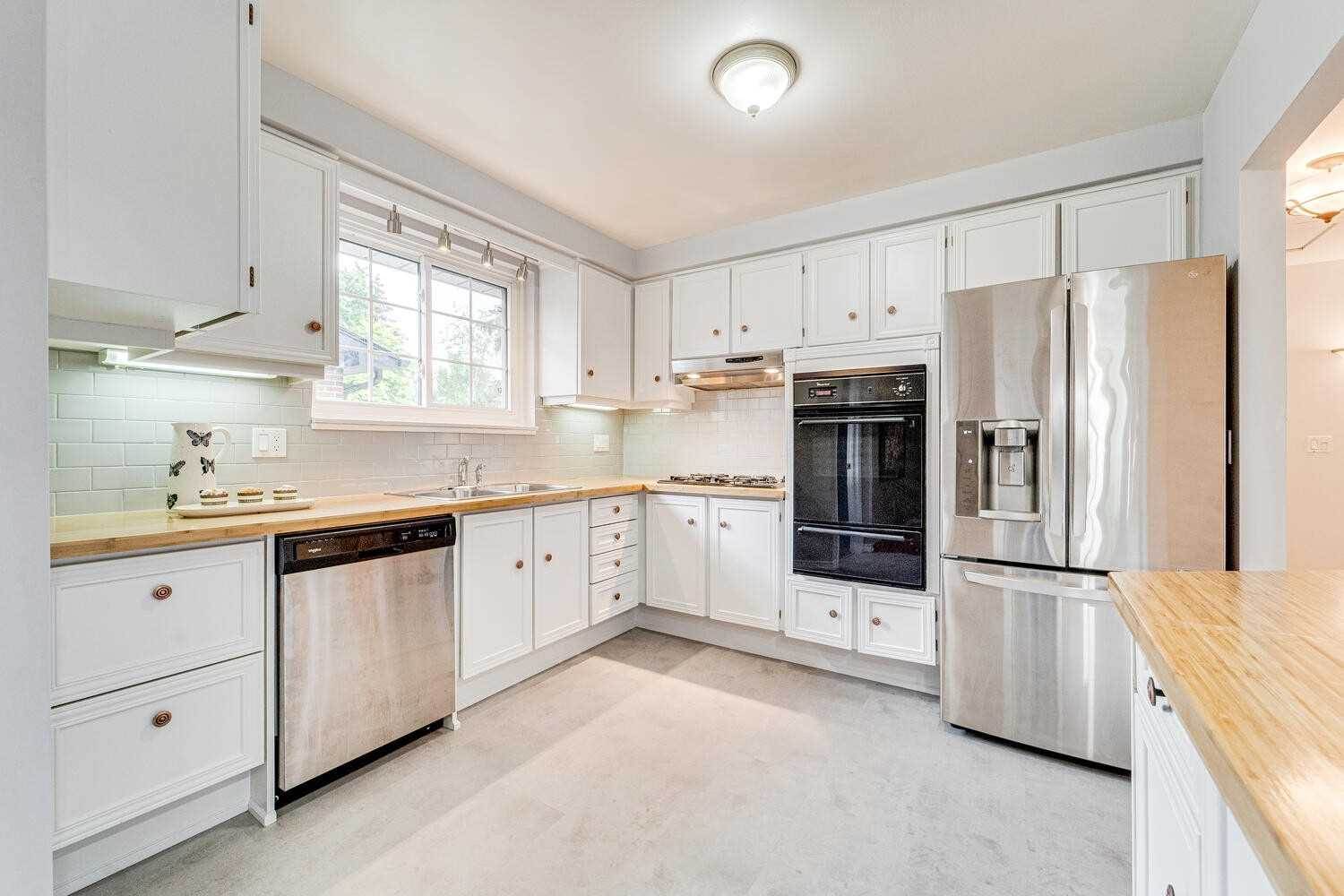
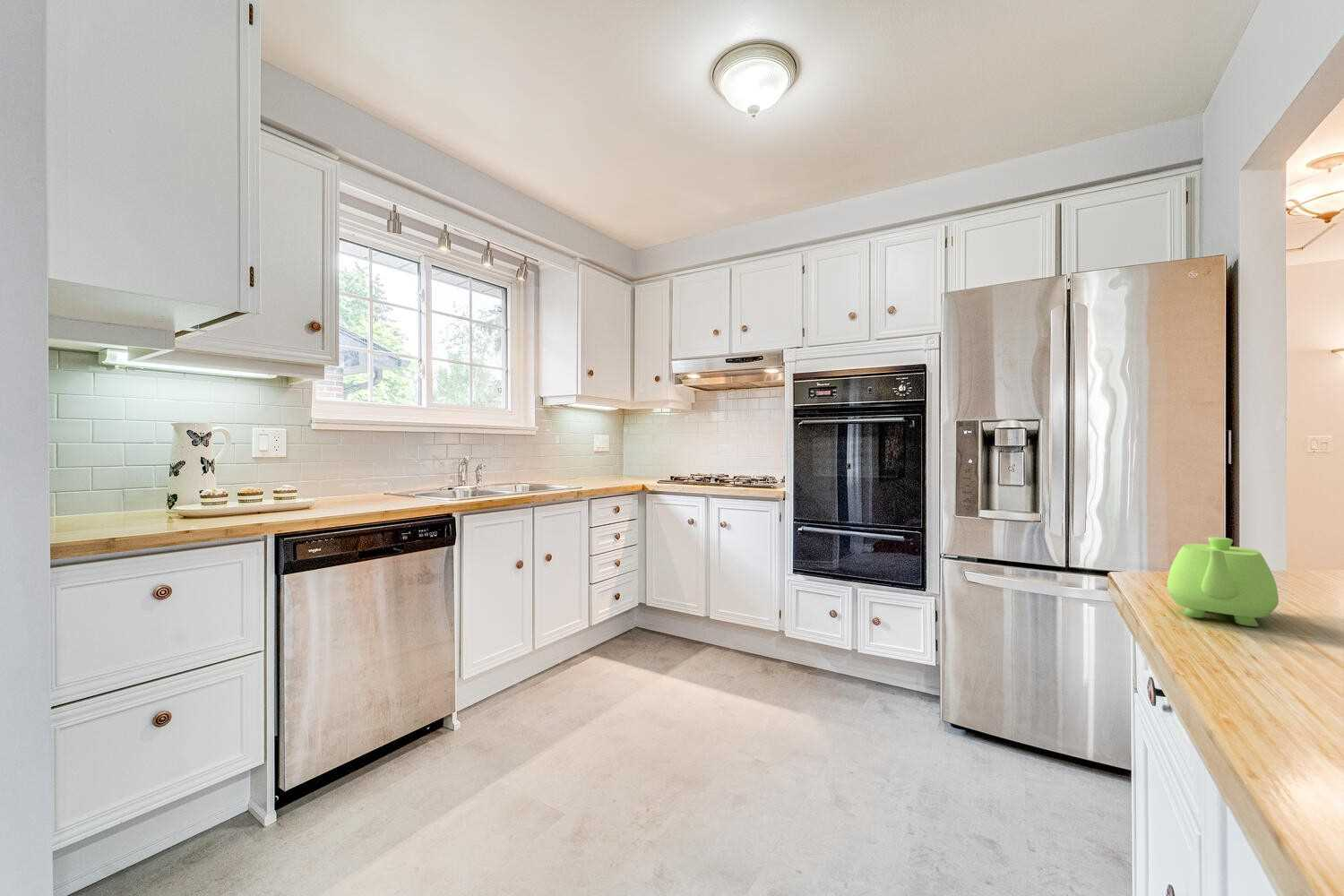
+ teapot (1219, 577)
